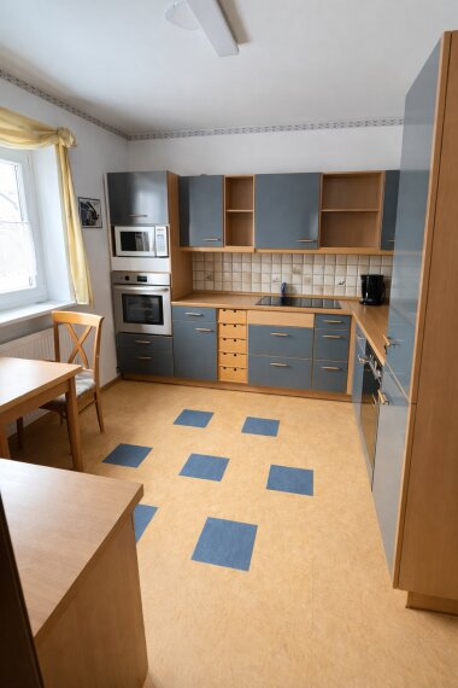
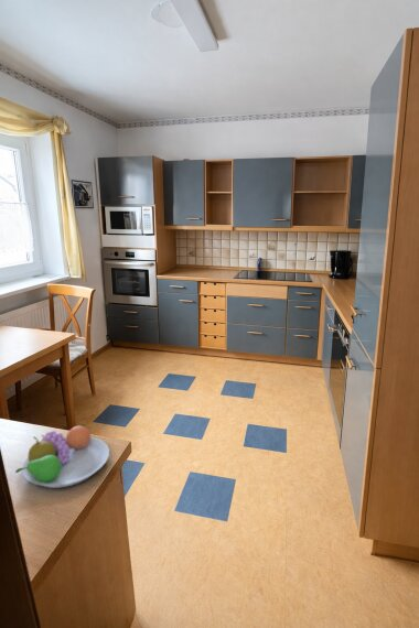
+ fruit bowl (63, 452)
